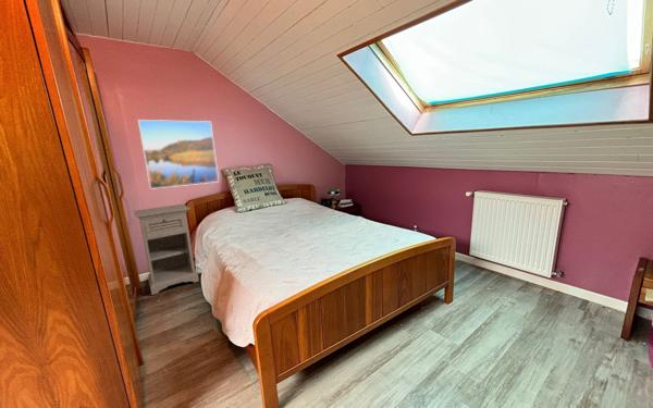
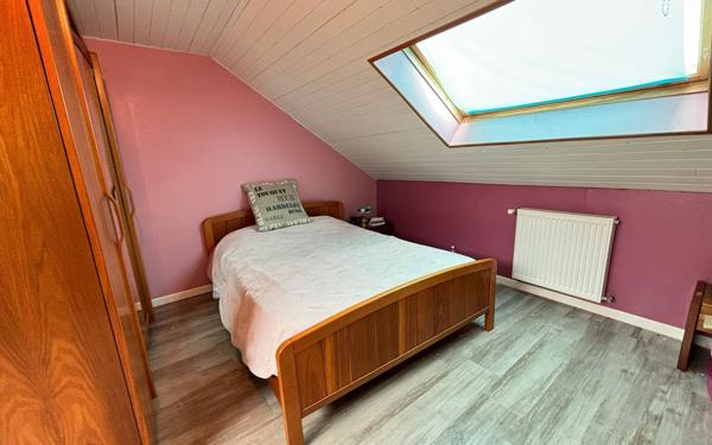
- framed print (182, 153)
- nightstand (168, 246)
